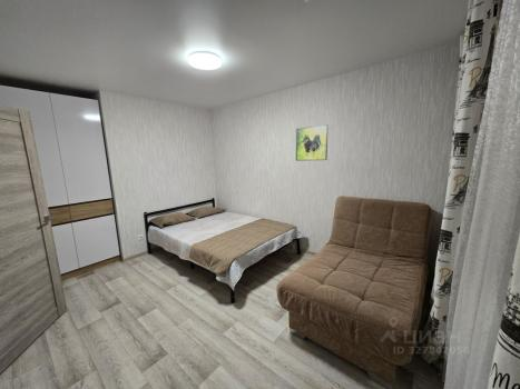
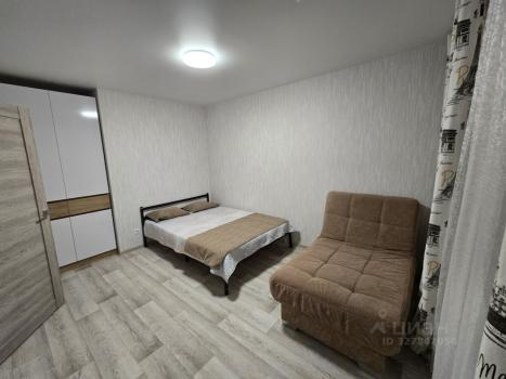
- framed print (311, 143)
